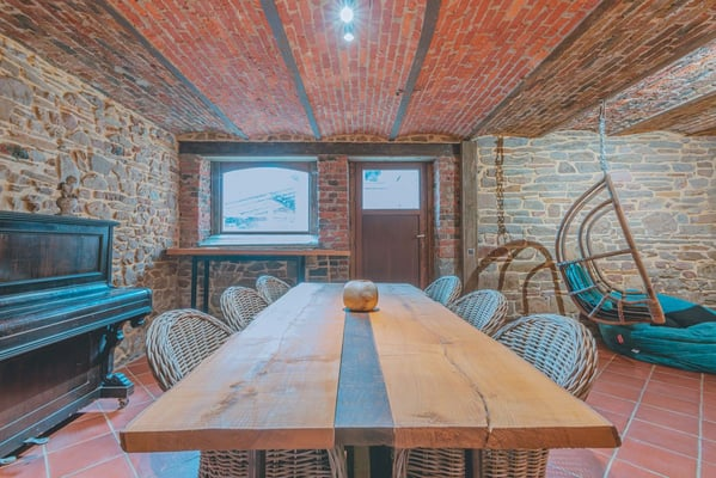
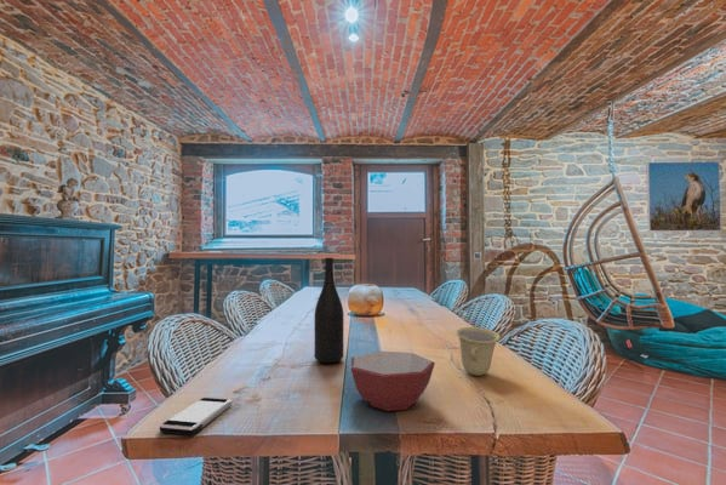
+ cup (478, 352)
+ wine bottle (328, 308)
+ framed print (682, 196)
+ bowl (393, 381)
+ smartphone (198, 413)
